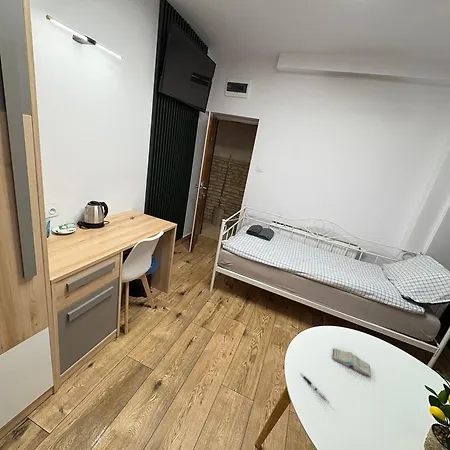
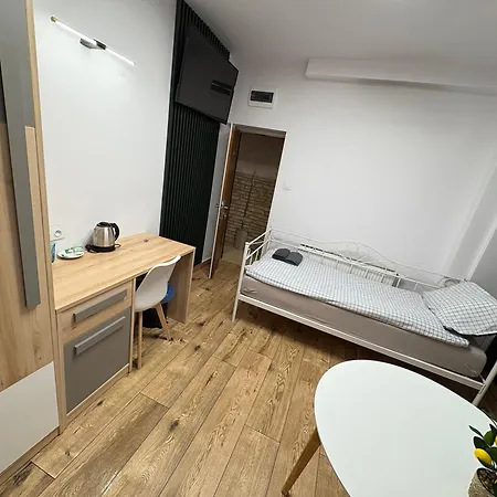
- book (351, 360)
- pen (313, 387)
